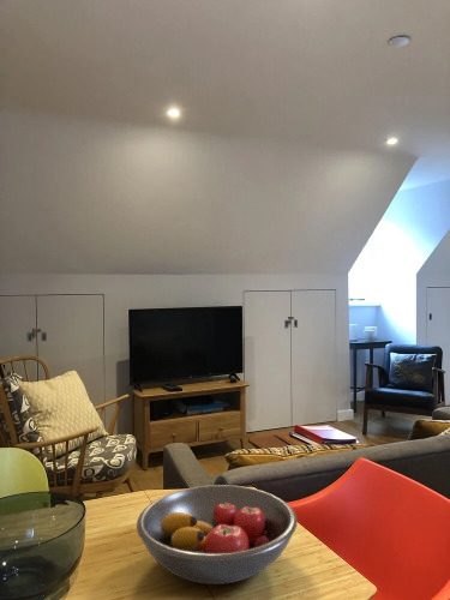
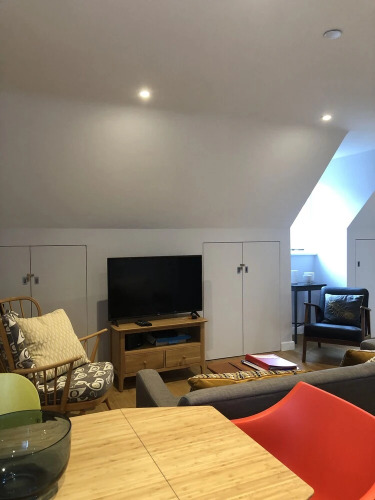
- fruit bowl (217, 532)
